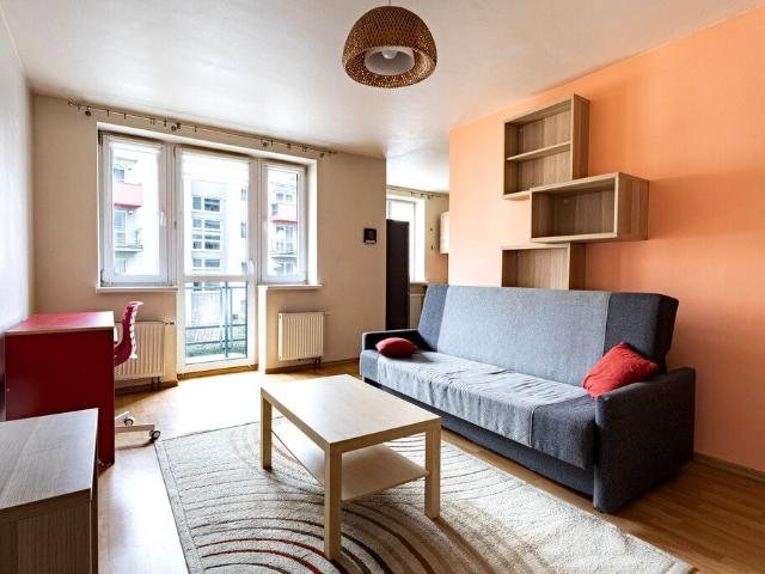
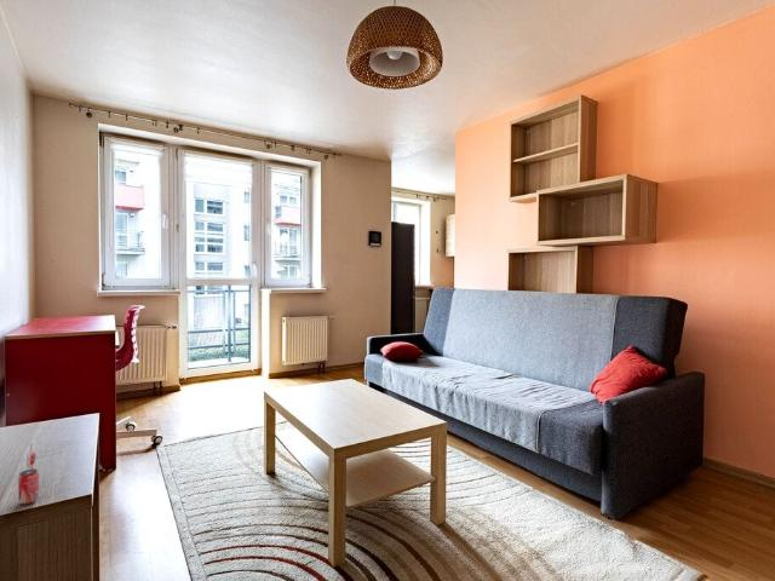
+ beverage can (28, 471)
